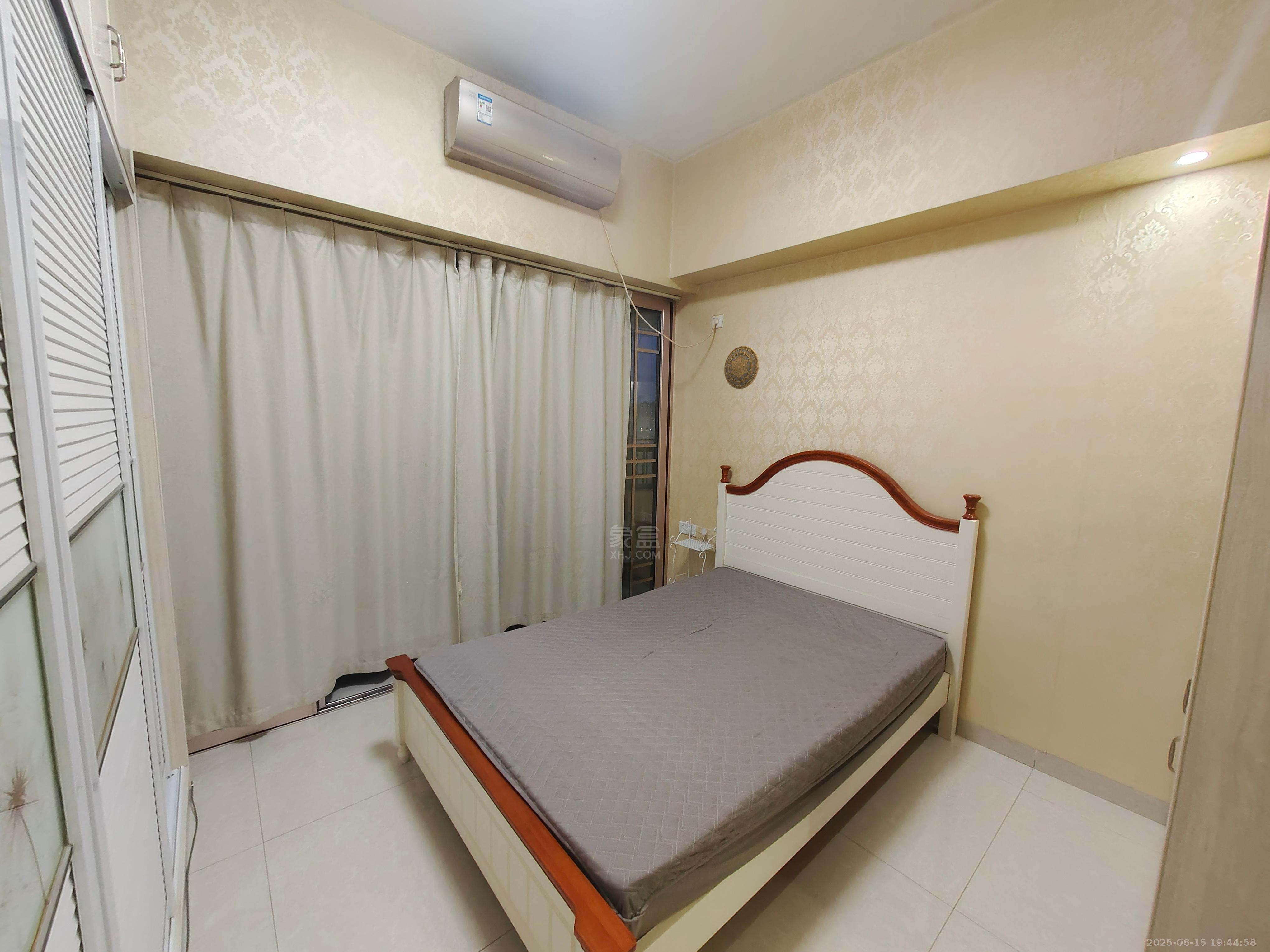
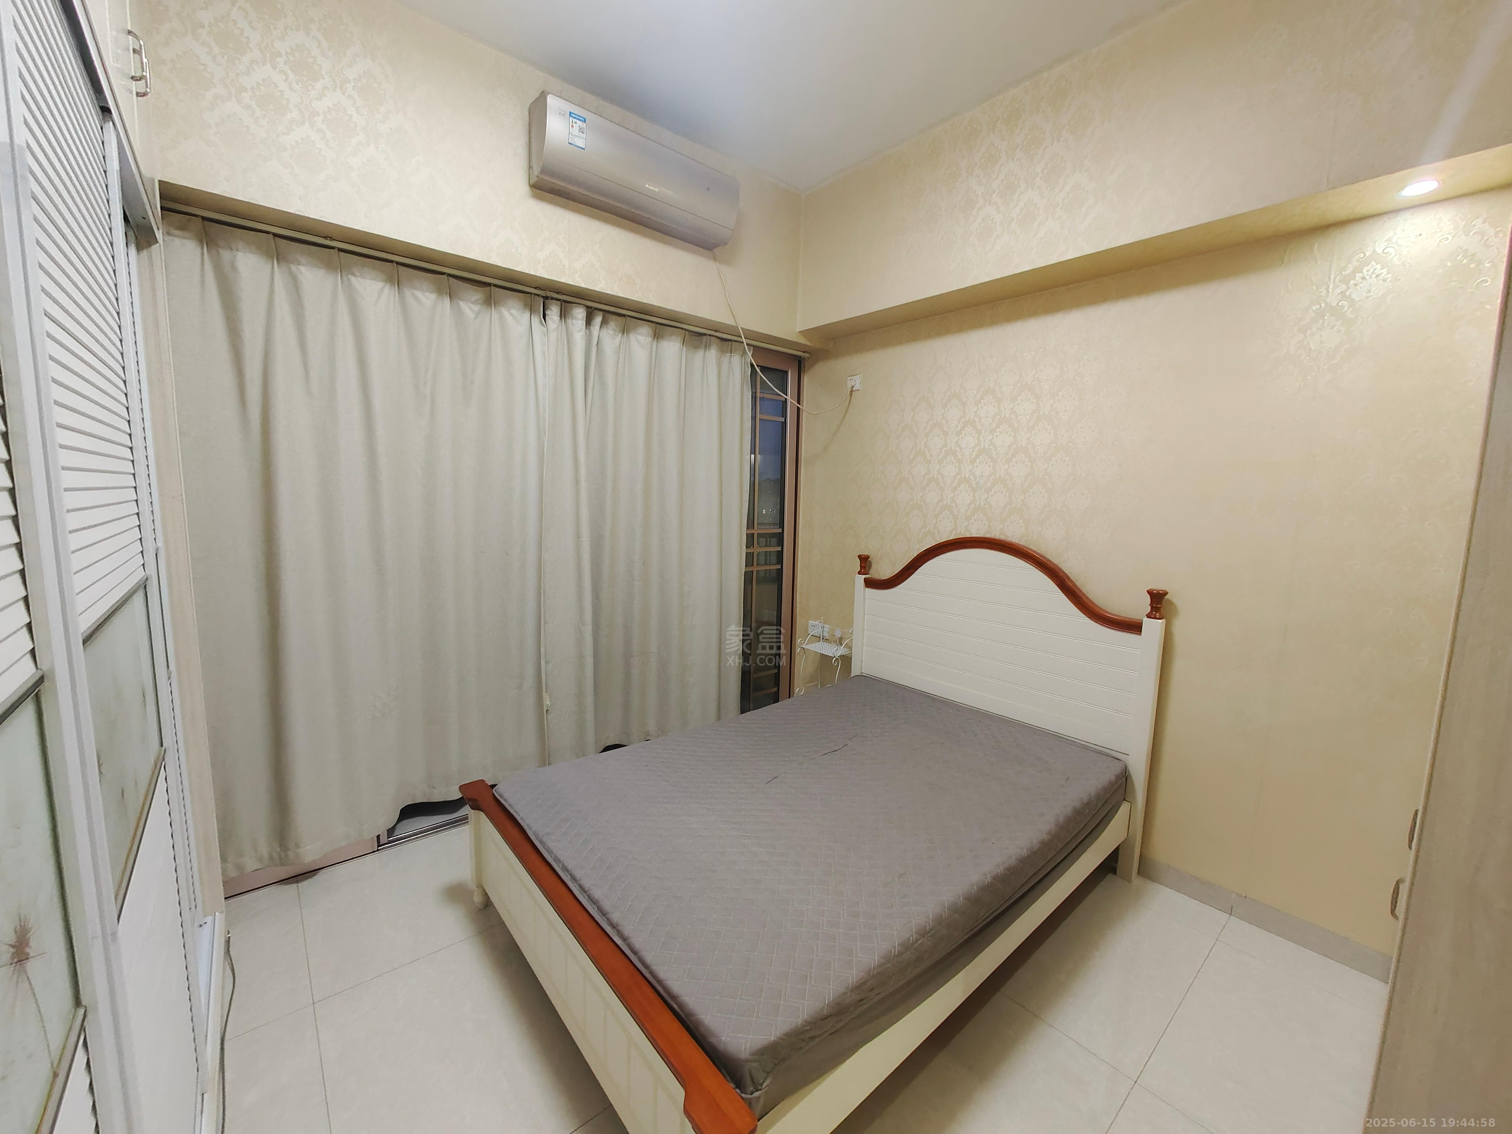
- decorative plate (740, 367)
